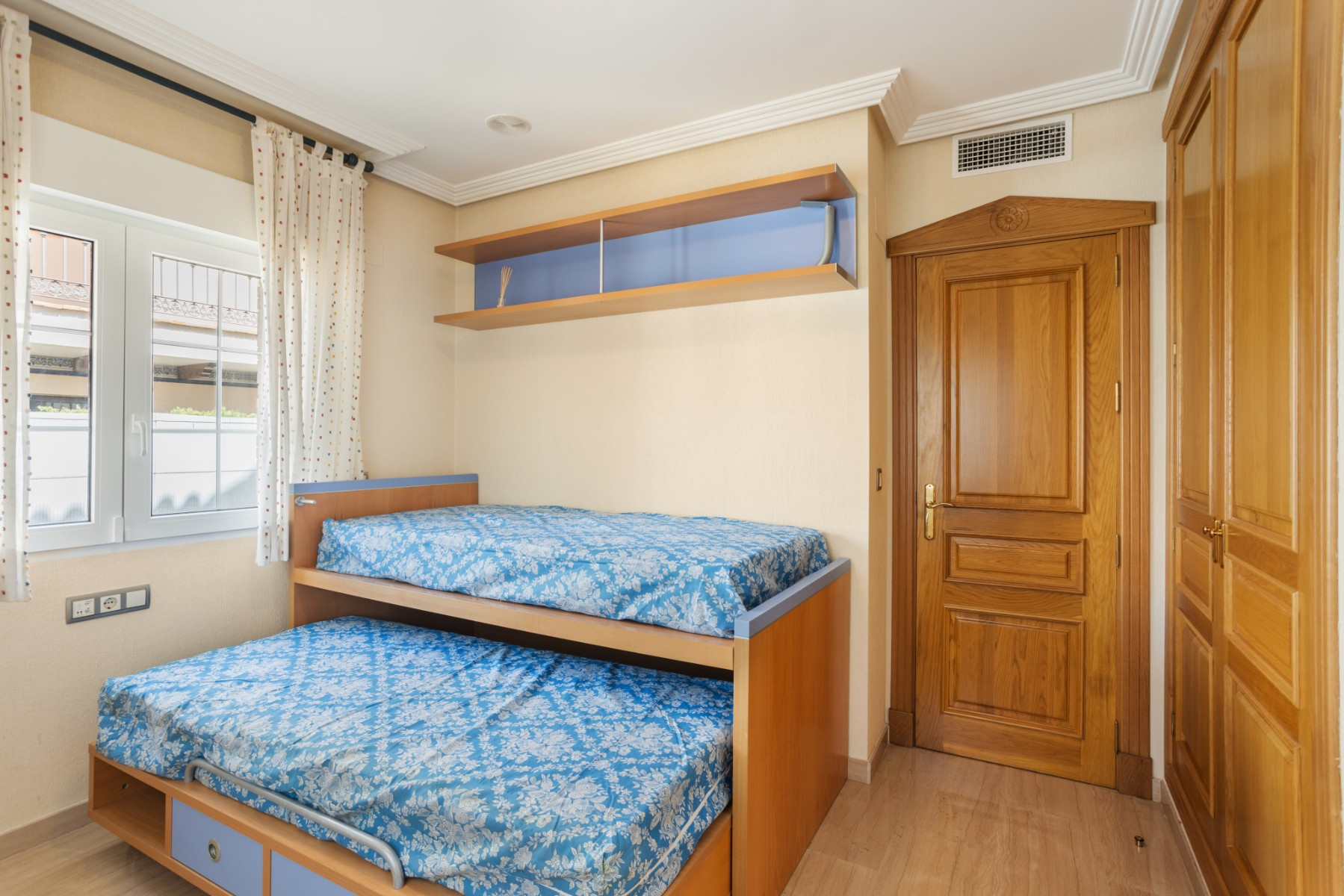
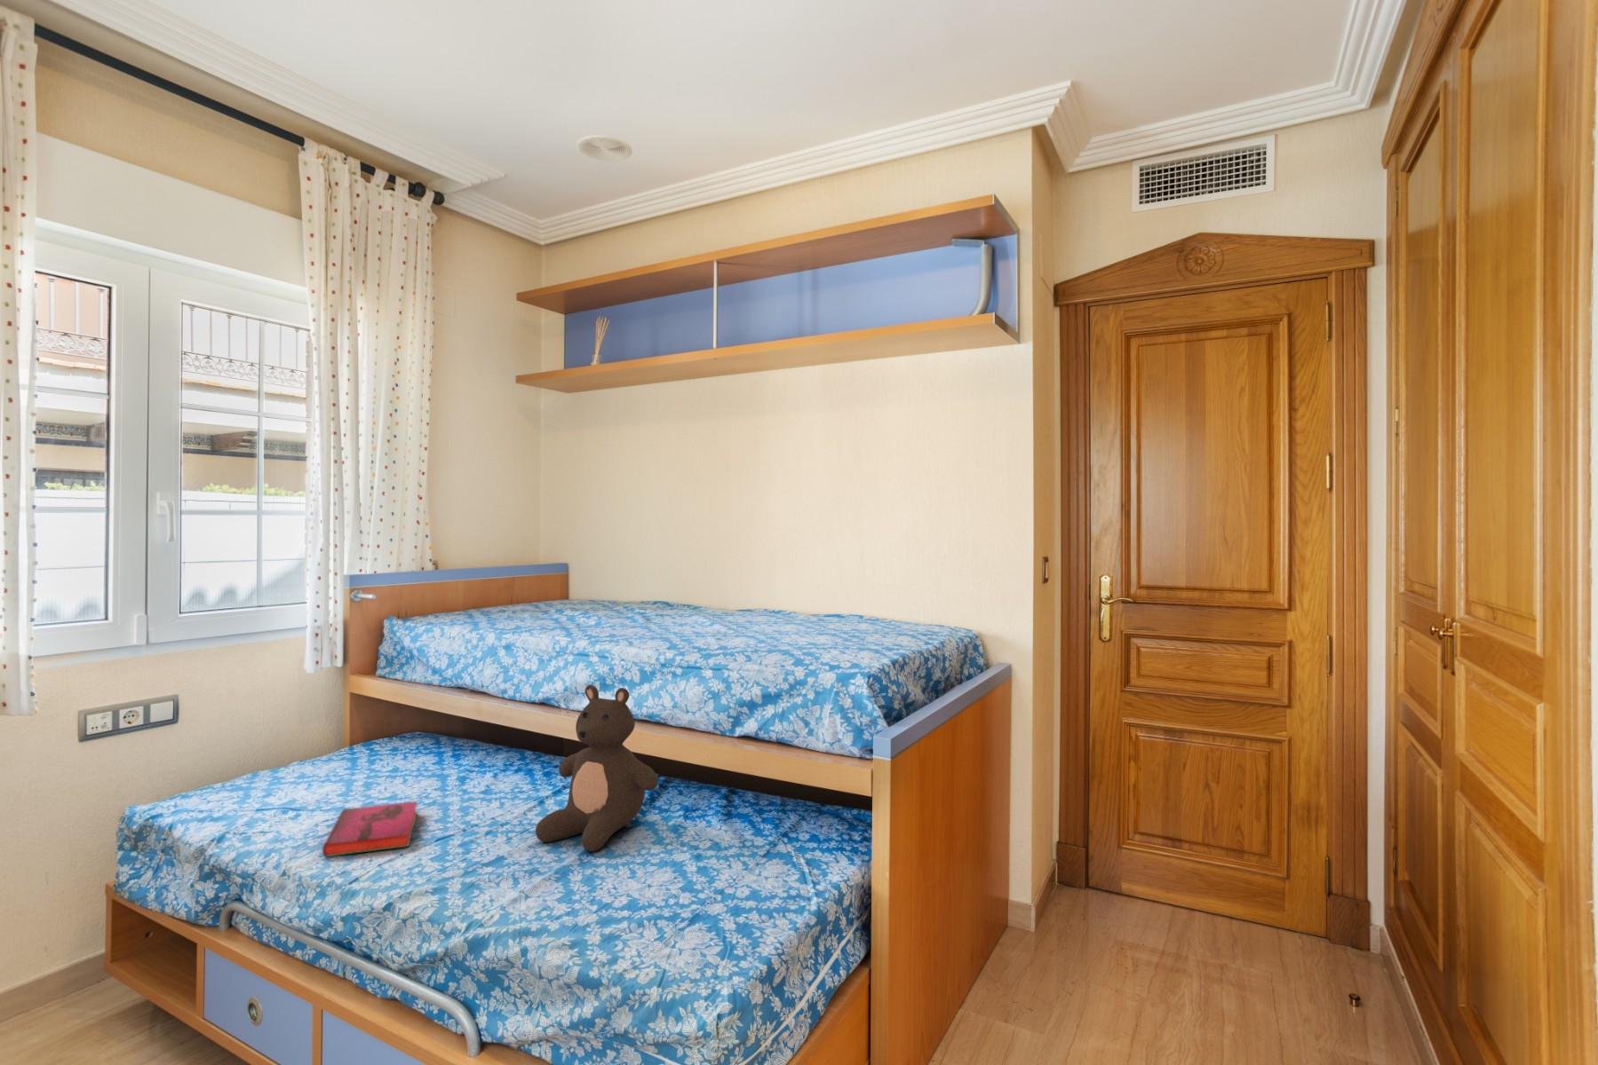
+ teddy bear (593, 762)
+ hardback book (373, 826)
